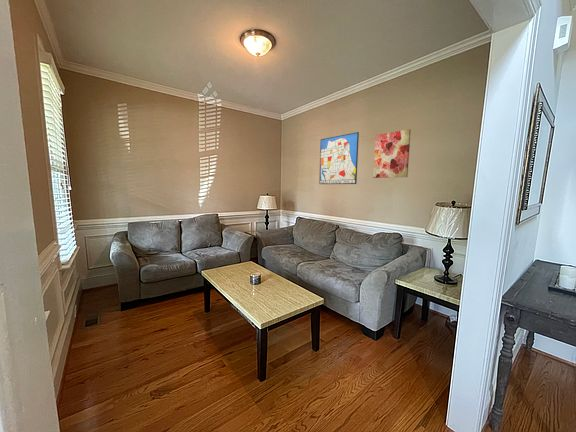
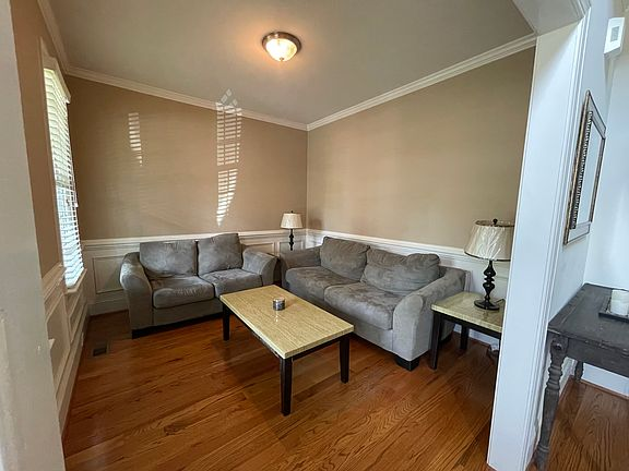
- wall art (337, 160)
- wall art (390, 155)
